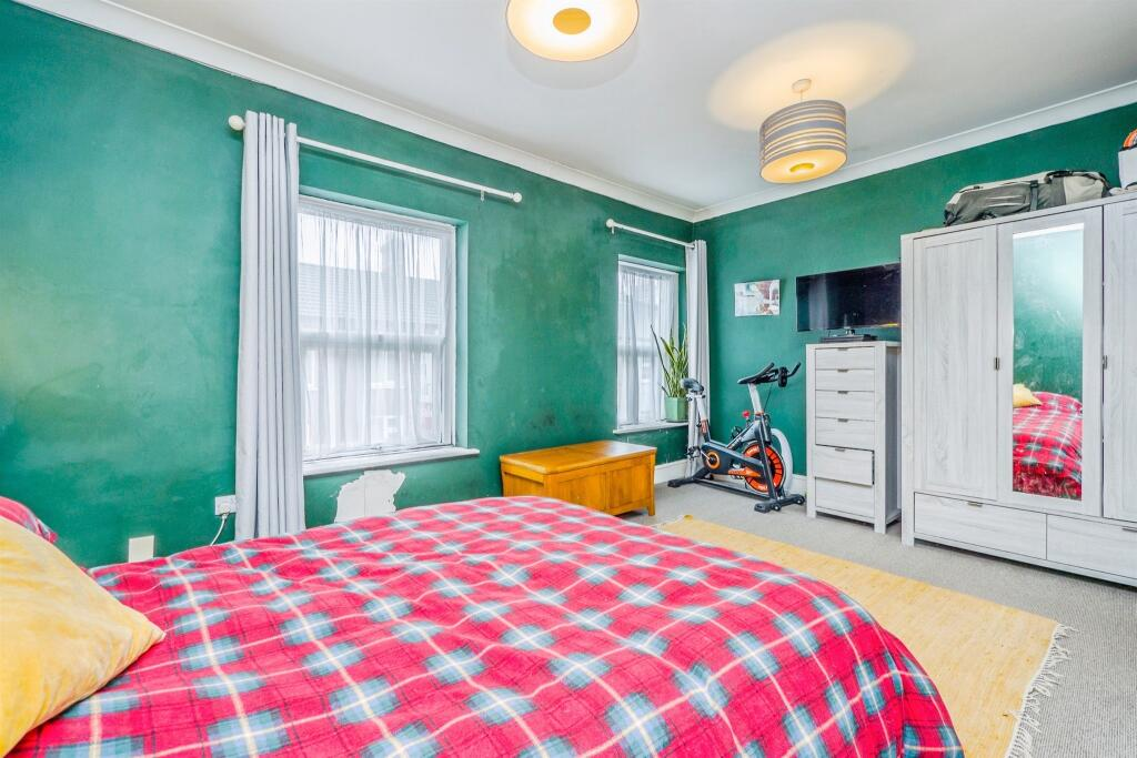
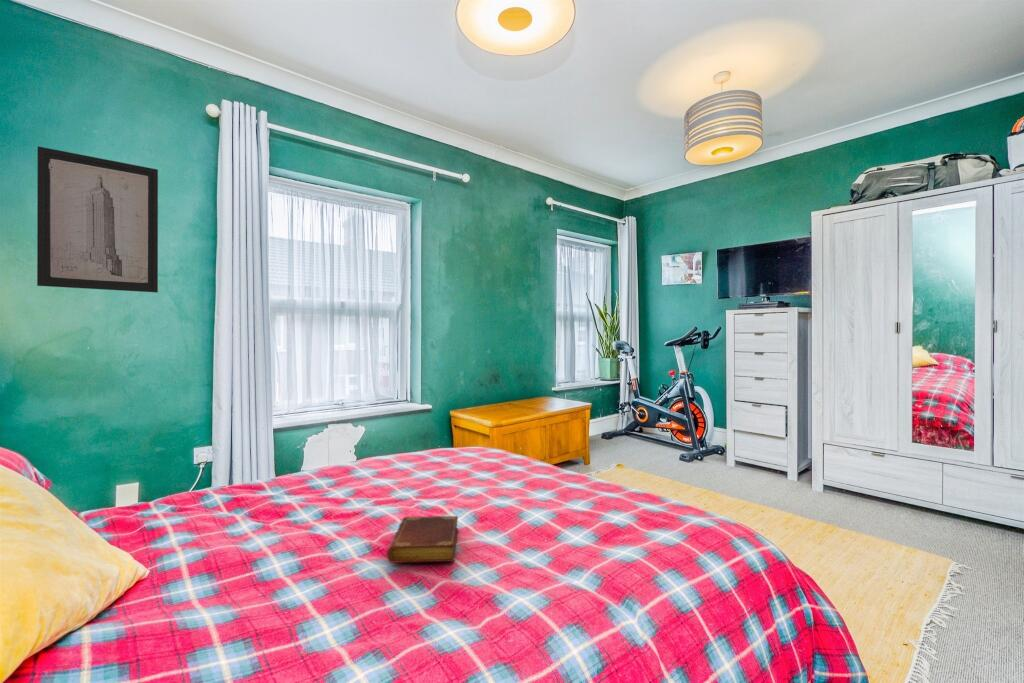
+ wall art (101, 224)
+ book (425, 537)
